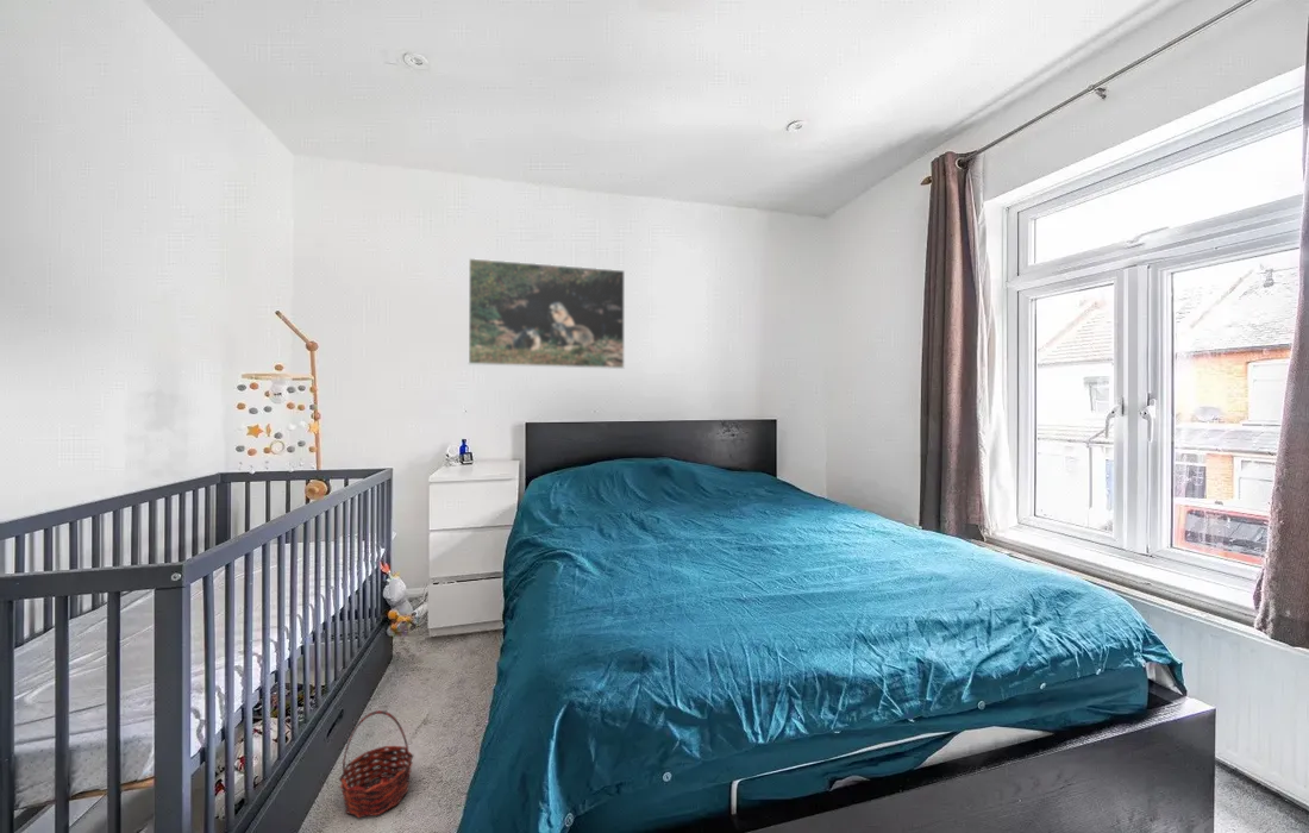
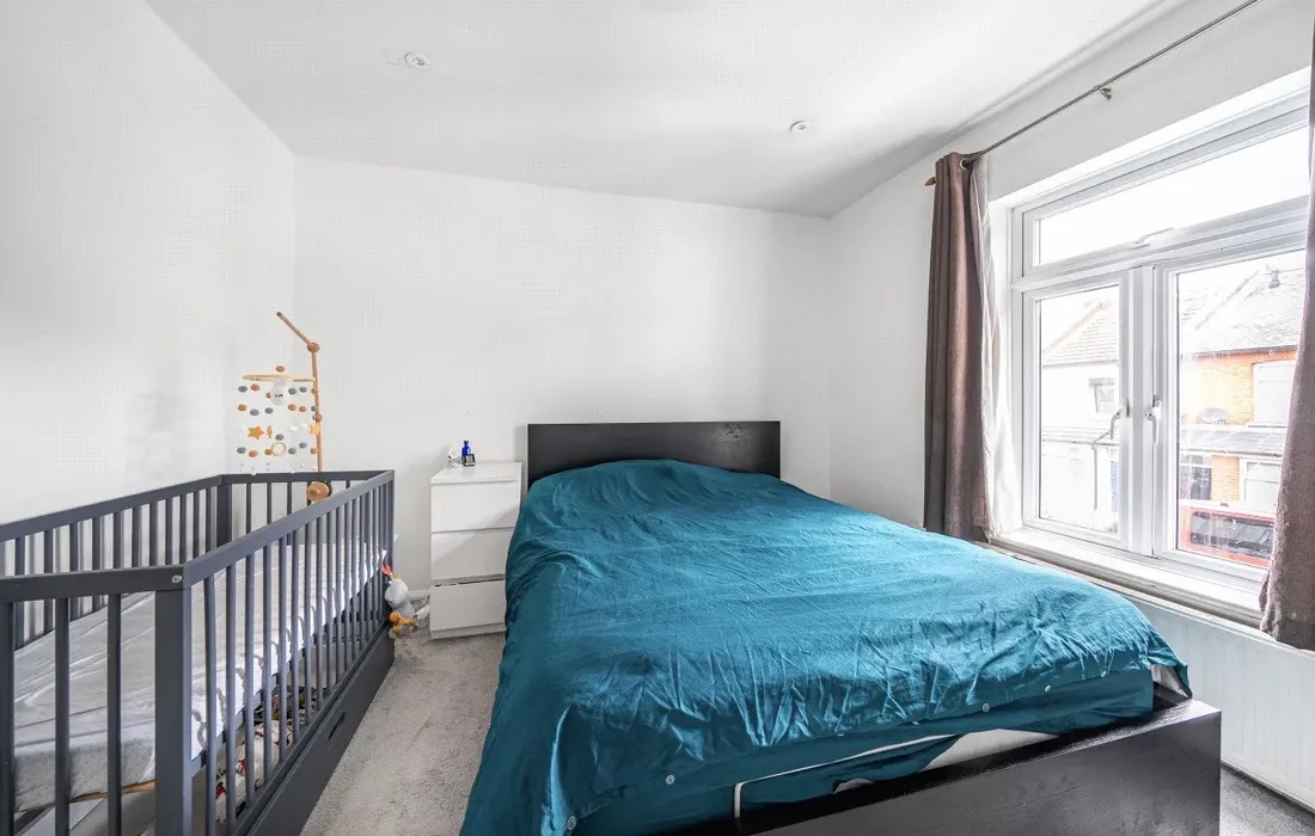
- basket (377, 753)
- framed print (549, 315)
